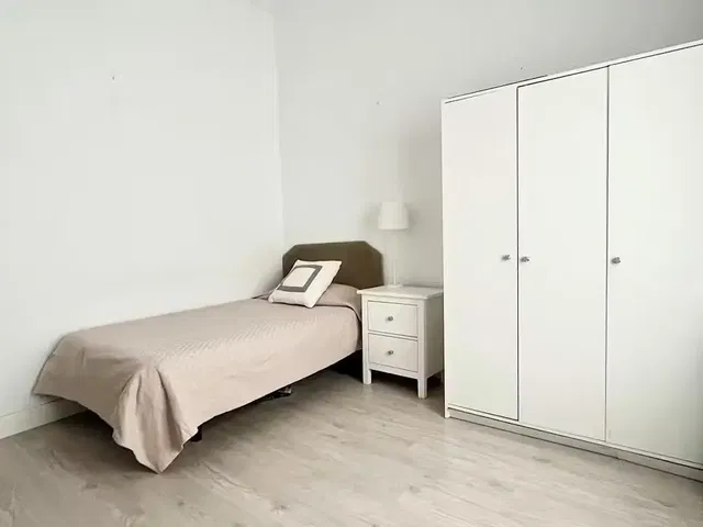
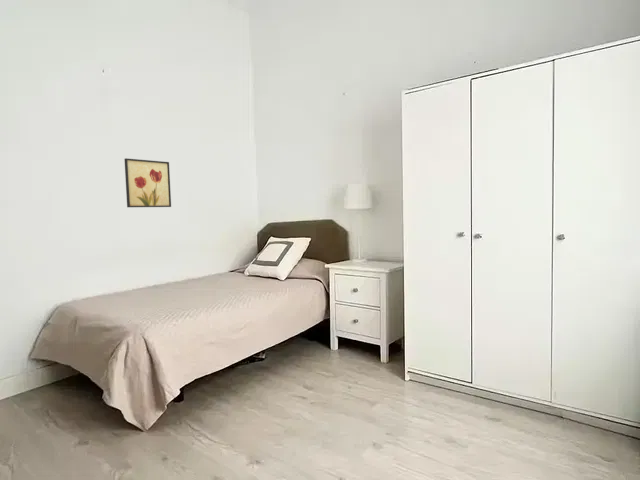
+ wall art (148, 183)
